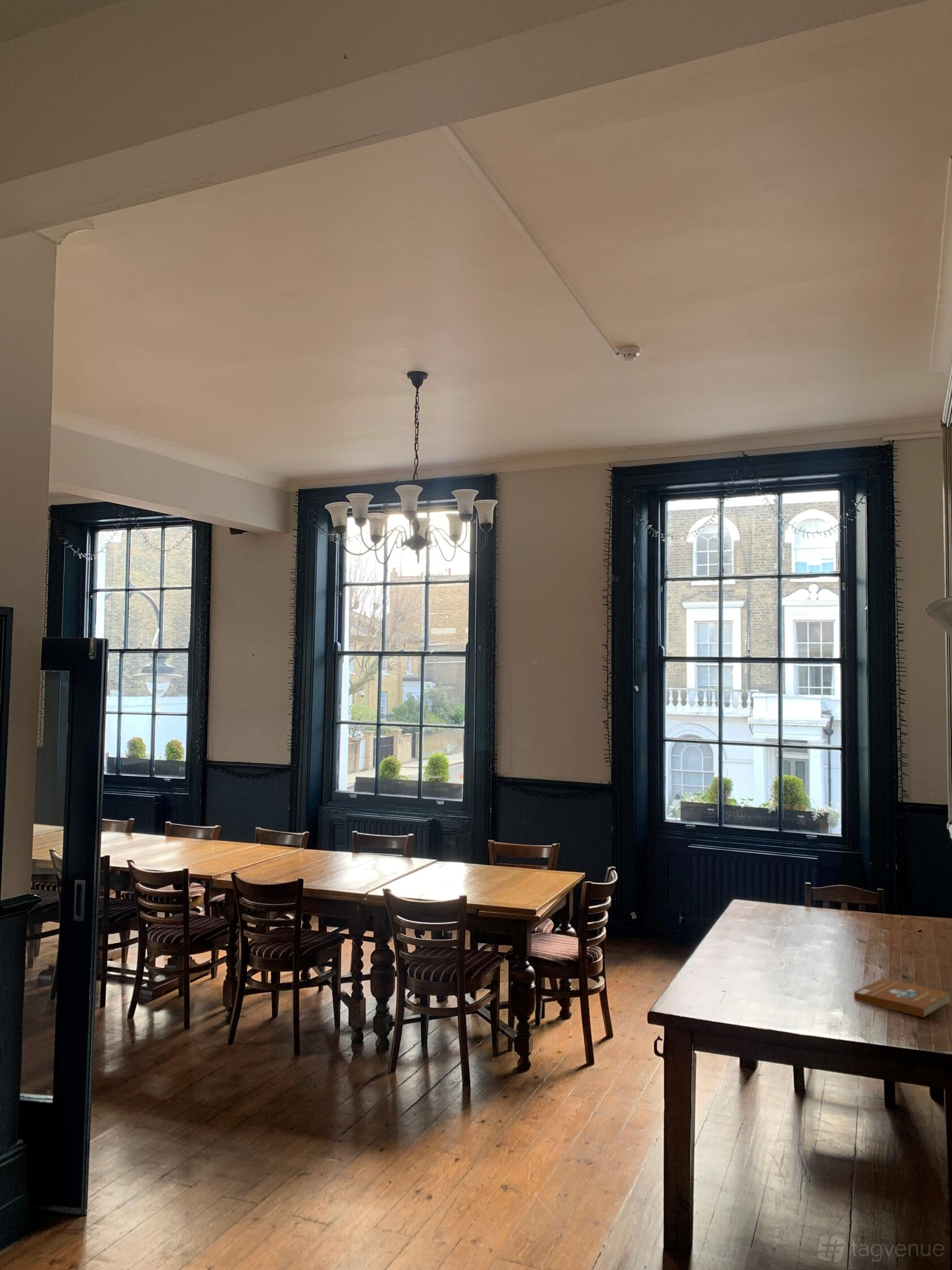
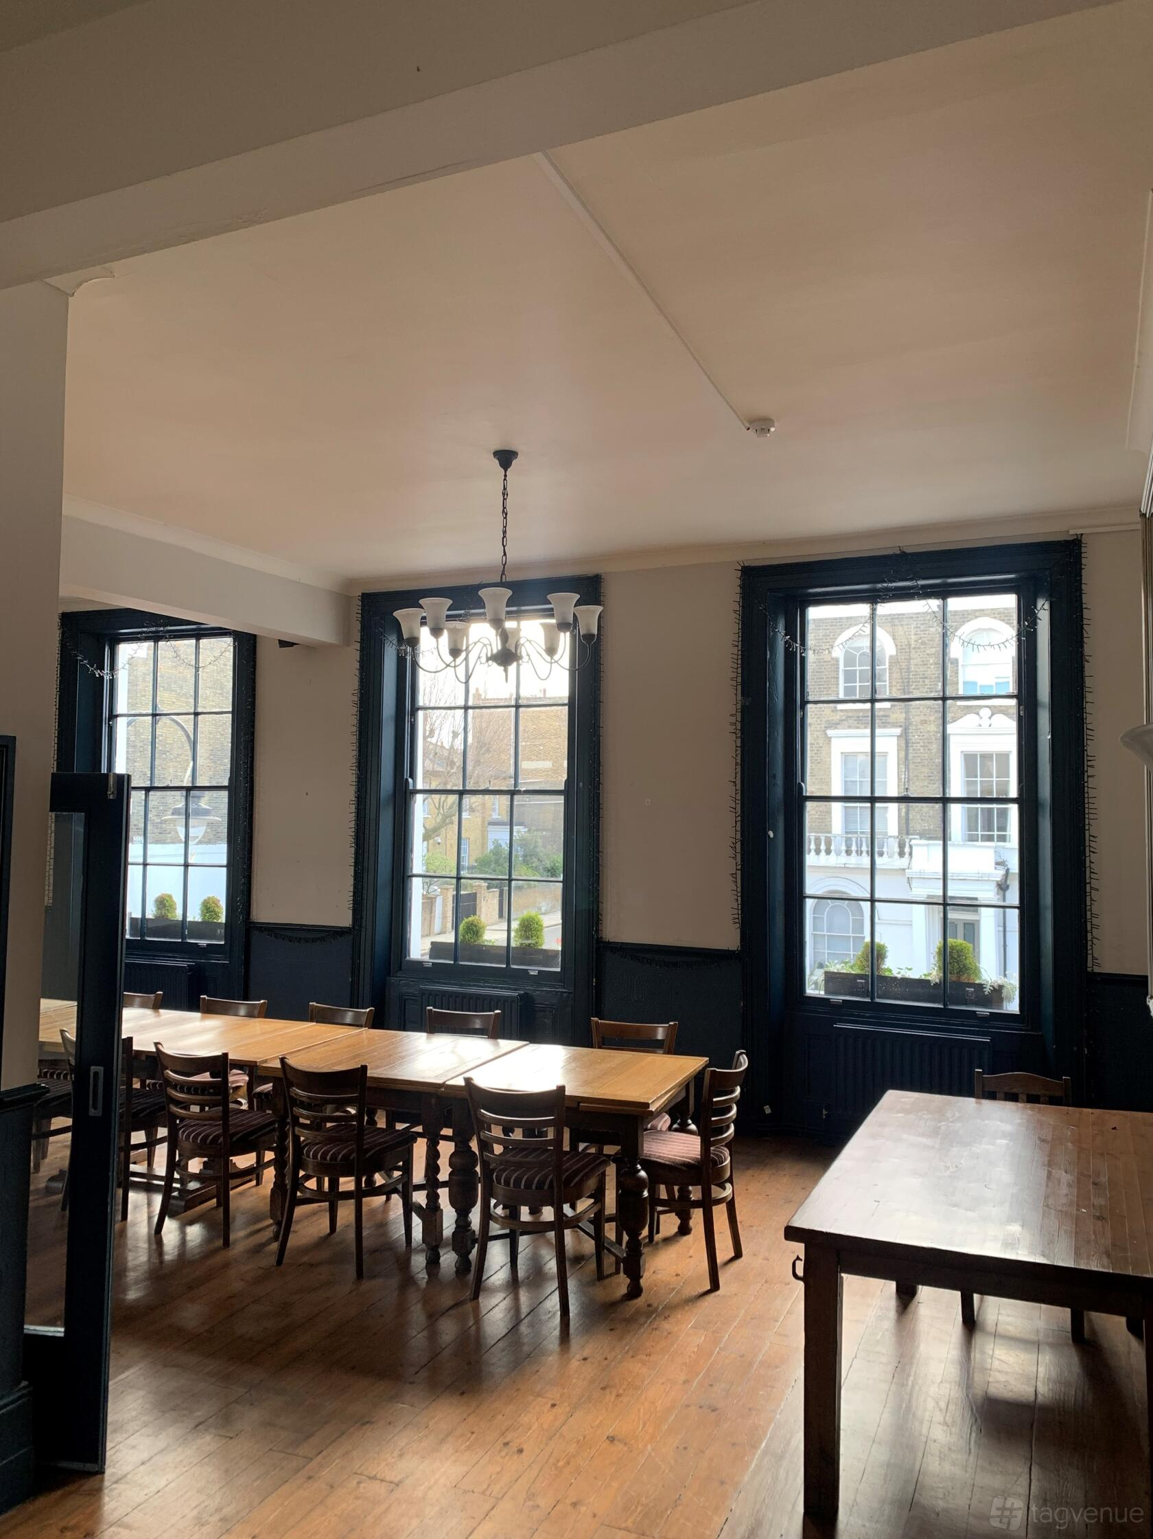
- book (902, 997)
